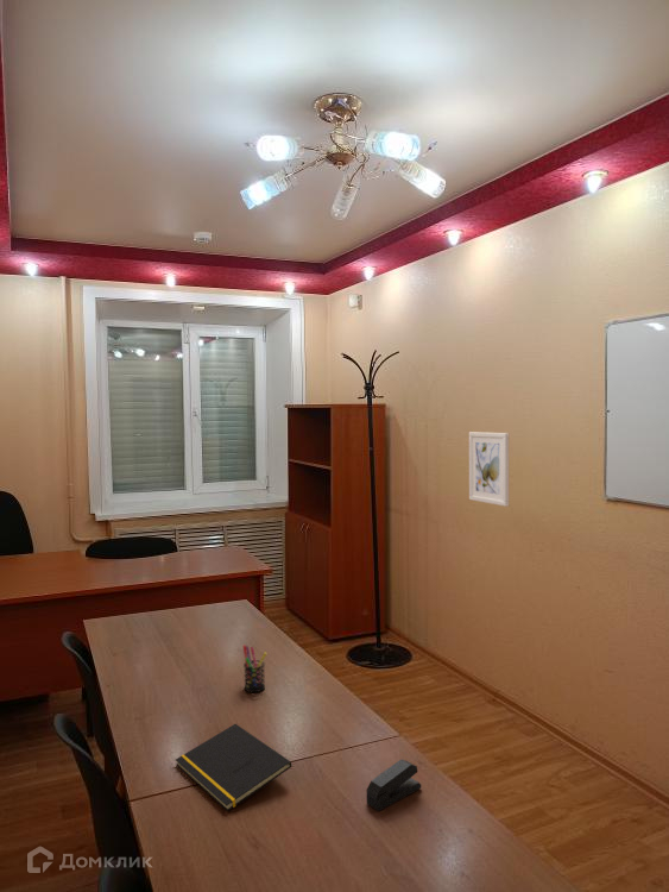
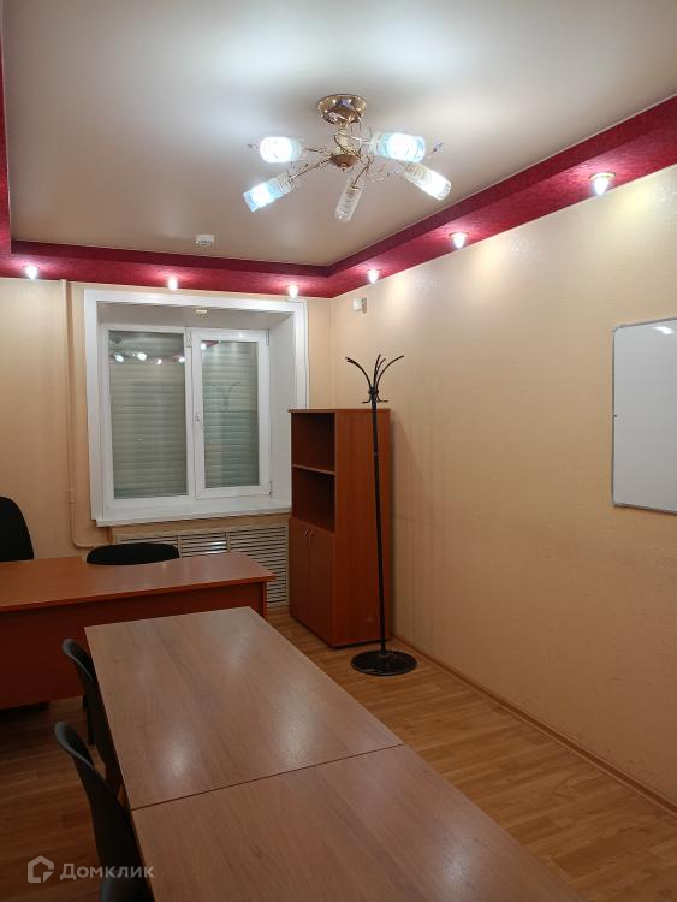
- stapler (393, 781)
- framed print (487, 467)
- notepad (232, 762)
- pen holder (252, 667)
